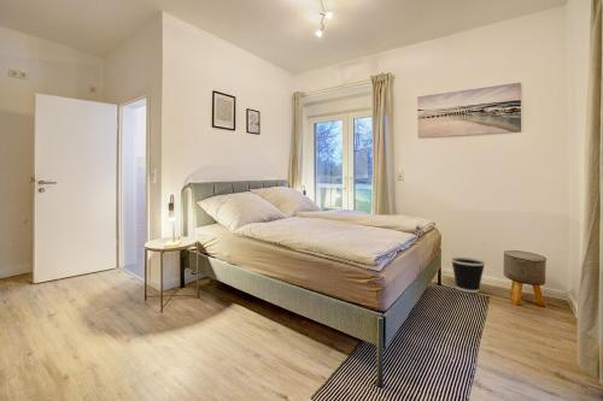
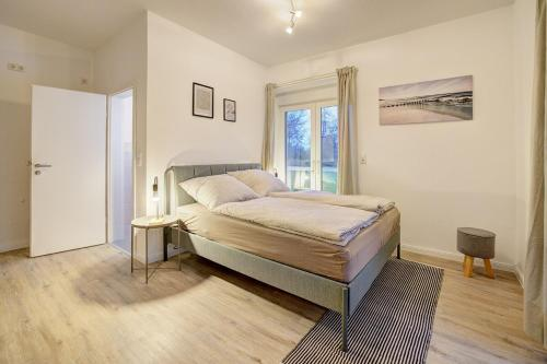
- wastebasket (467, 275)
